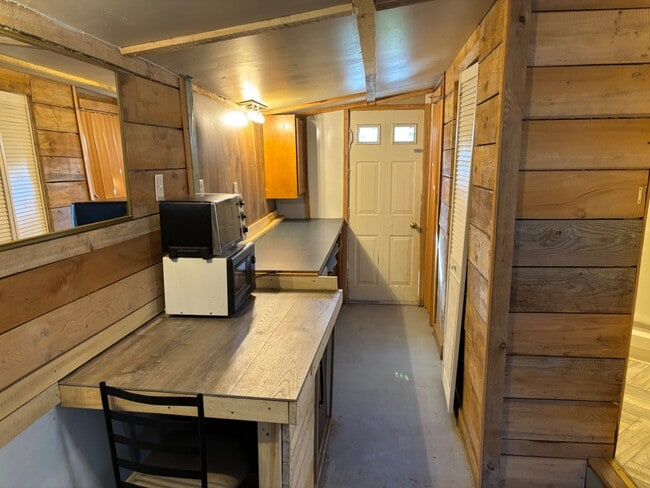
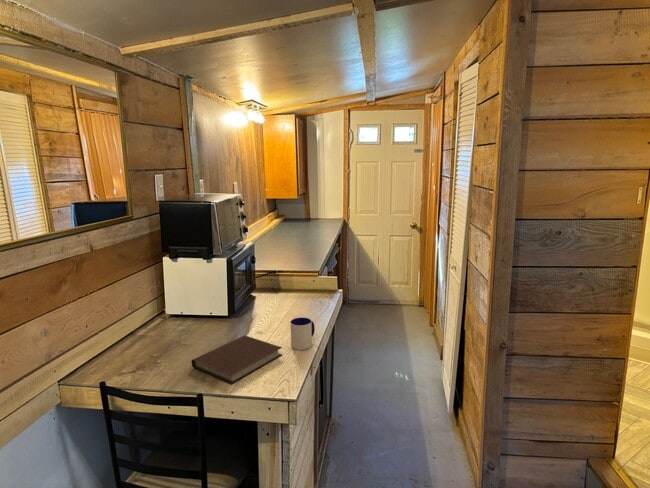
+ notebook (238, 357)
+ mug (304, 332)
